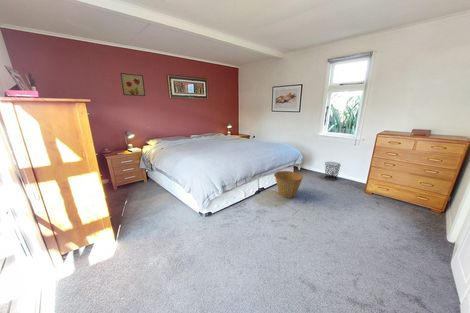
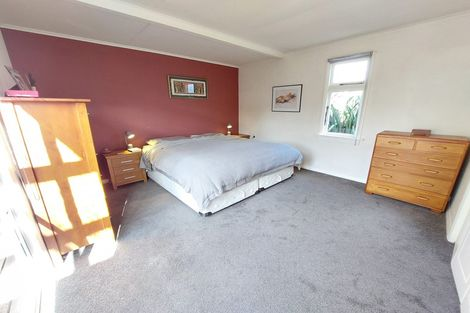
- basket (287, 184)
- wall art (133, 85)
- waste bin (331, 171)
